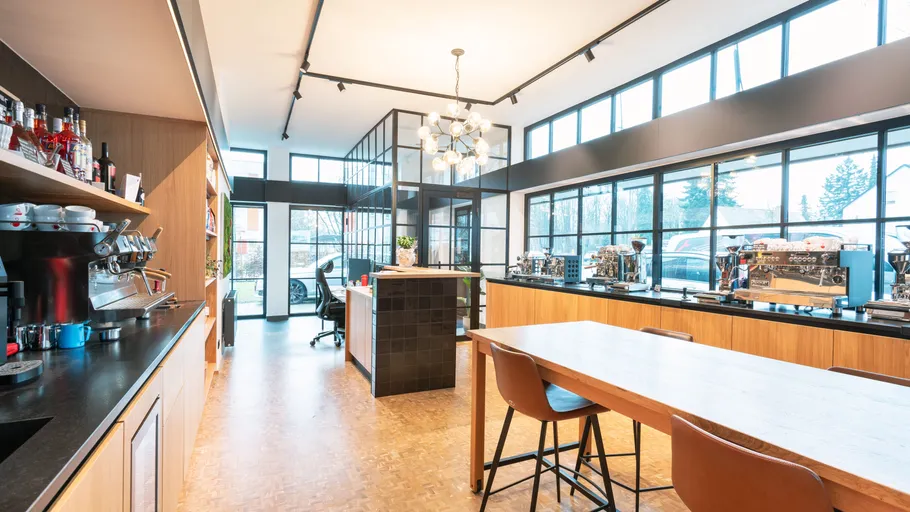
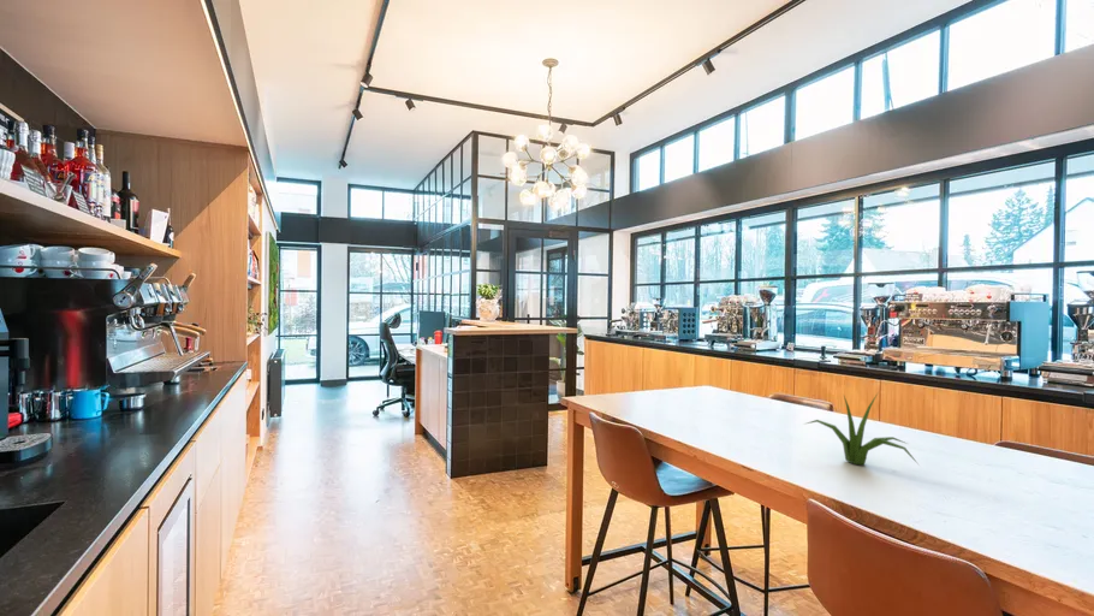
+ plant (864, 425)
